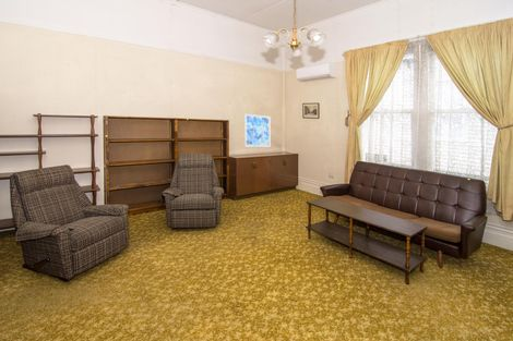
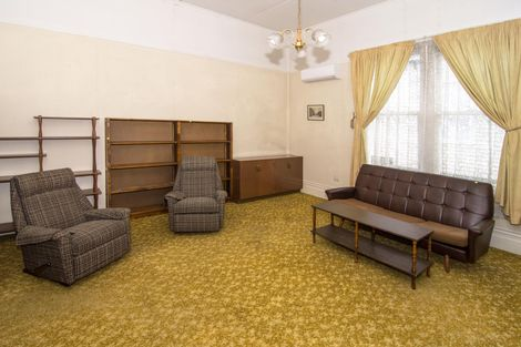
- wall art (258, 131)
